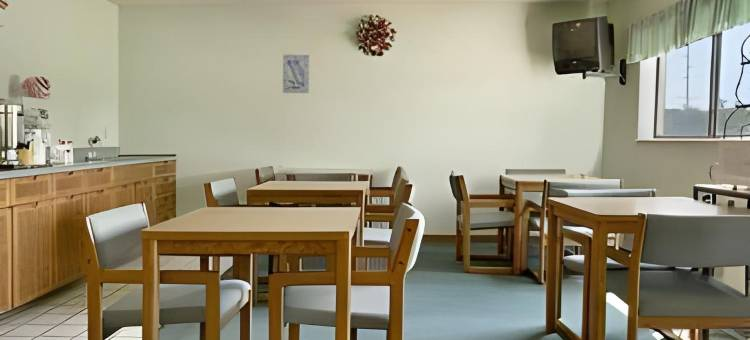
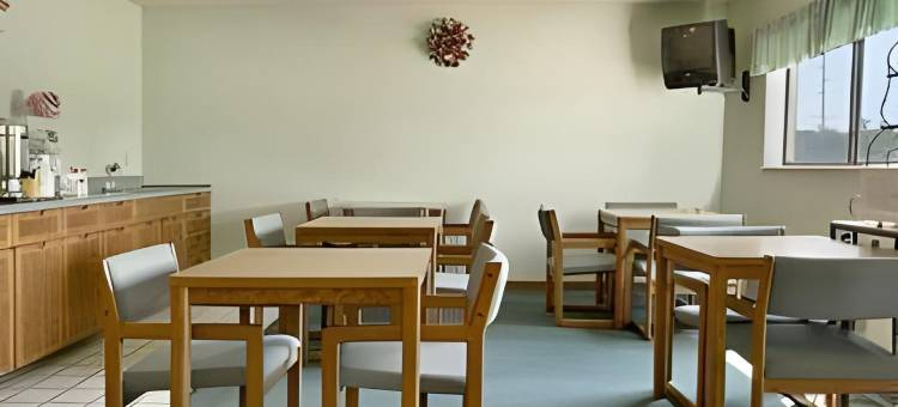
- wall art (295, 73)
